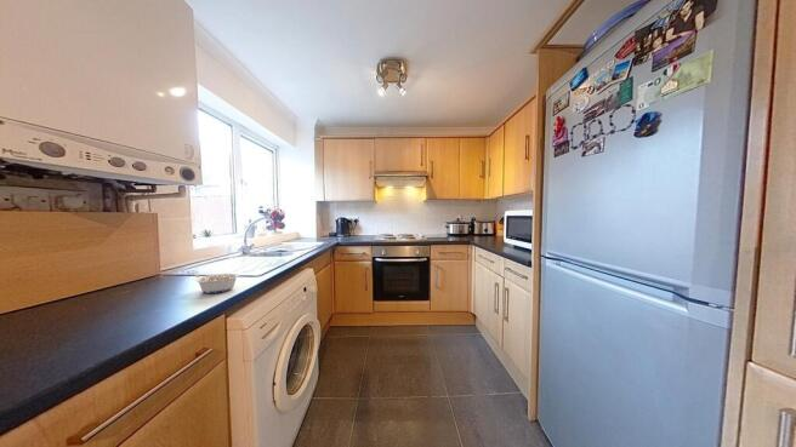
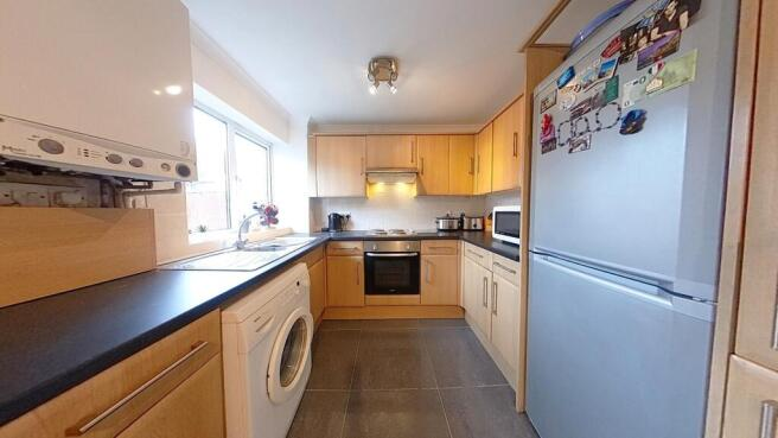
- legume (216, 282)
